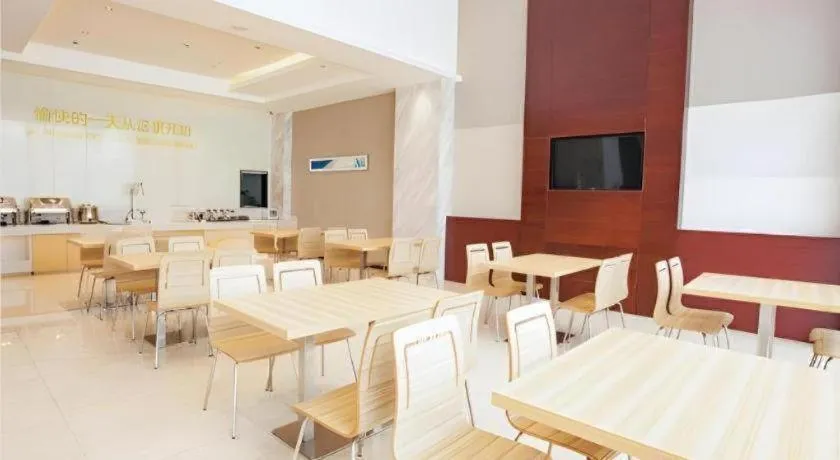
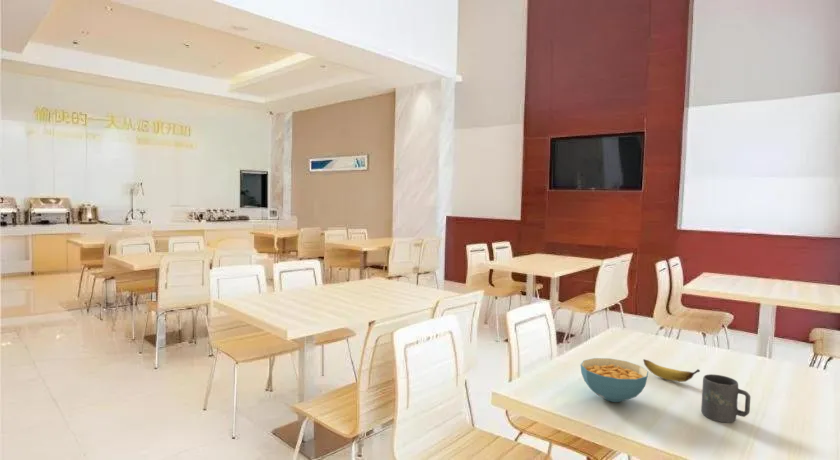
+ cereal bowl (613, 383)
+ banana (670, 371)
+ mug (725, 399)
